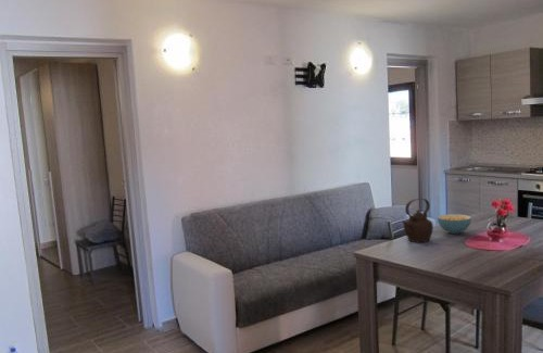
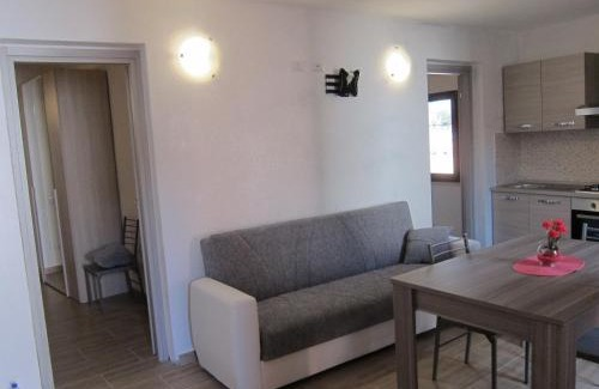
- cereal bowl (454, 225)
- teapot (415, 219)
